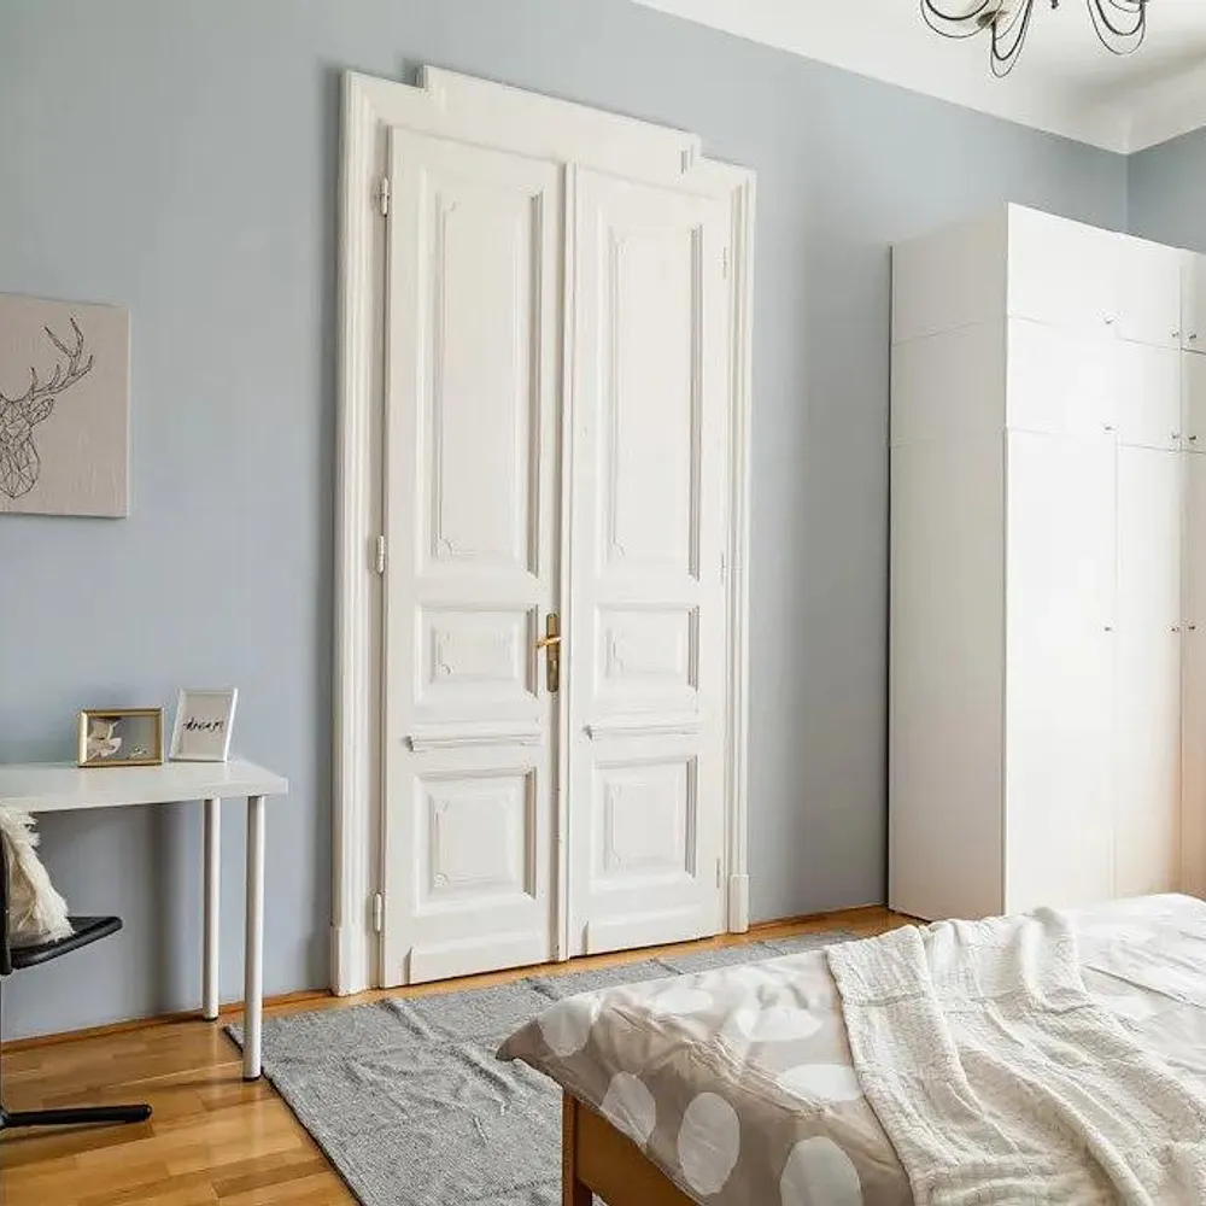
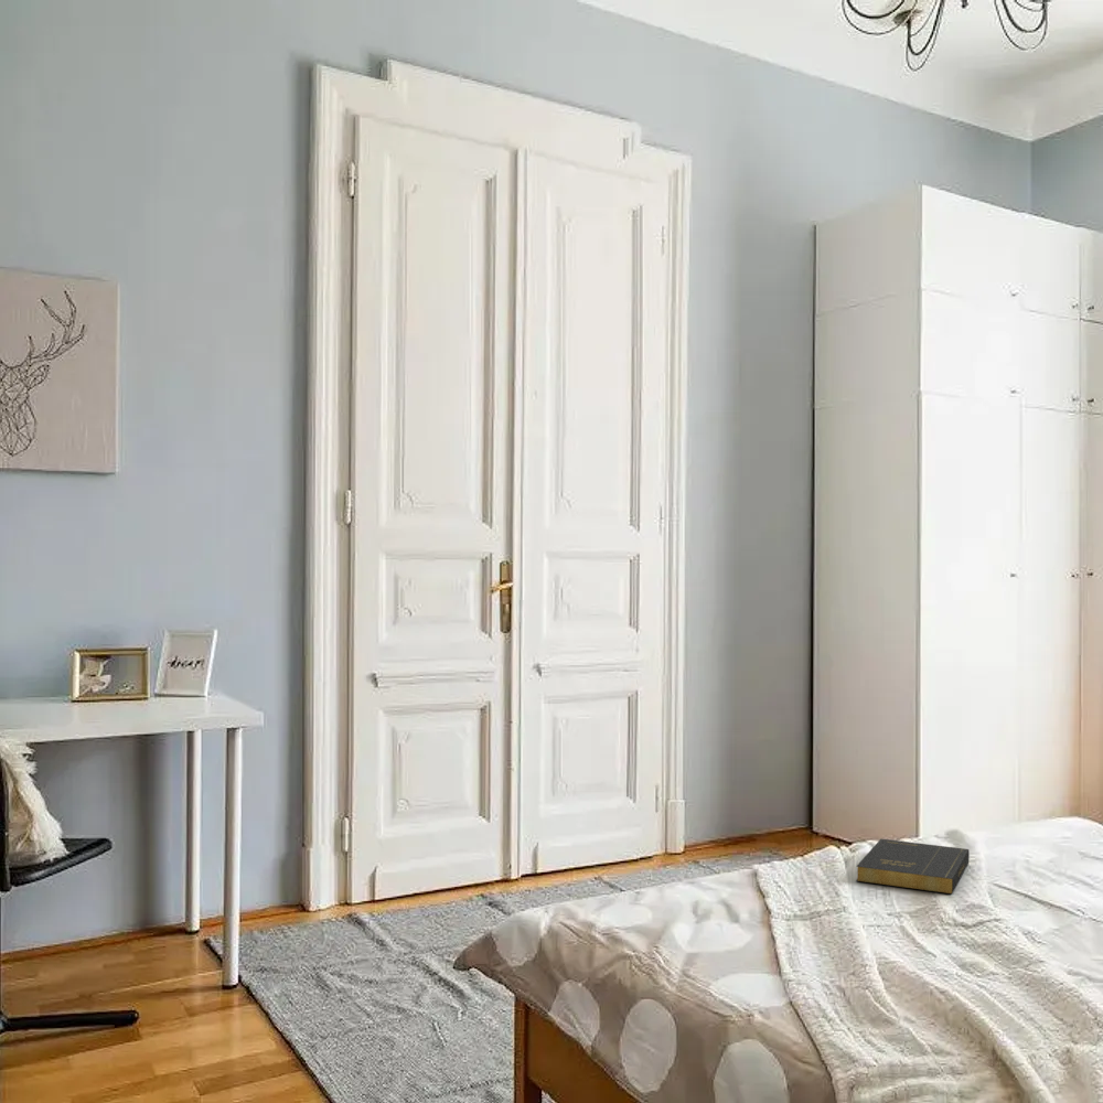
+ book (914, 864)
